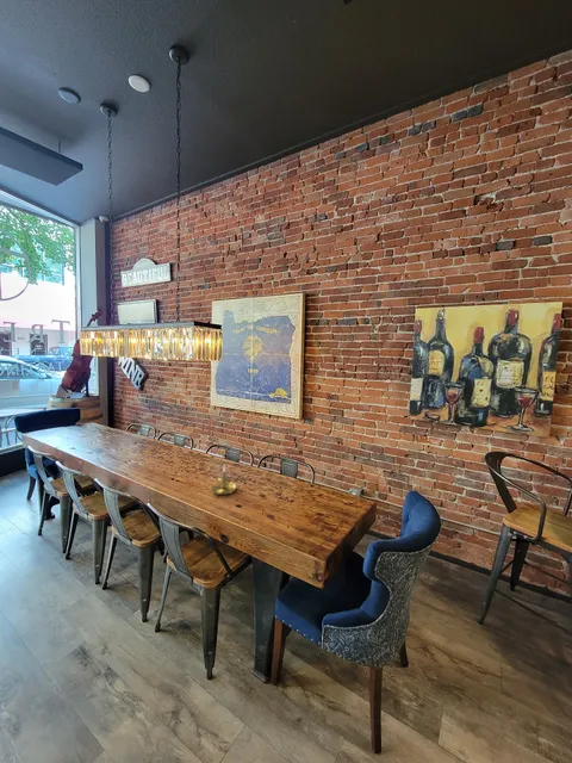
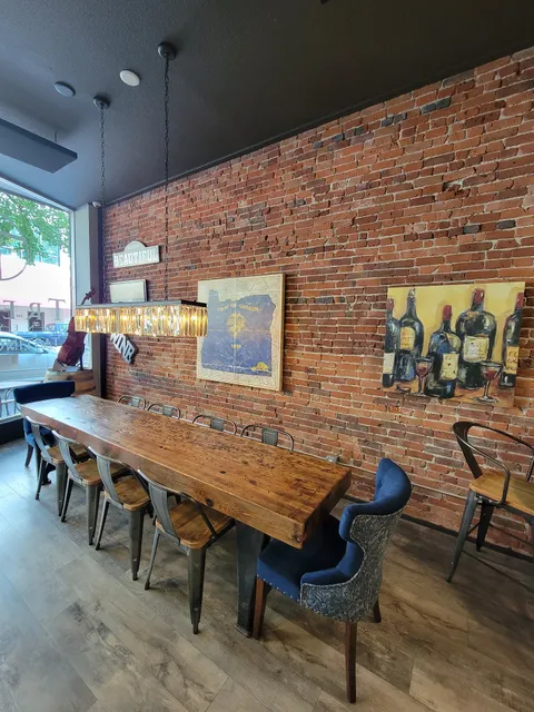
- candle holder (222, 477)
